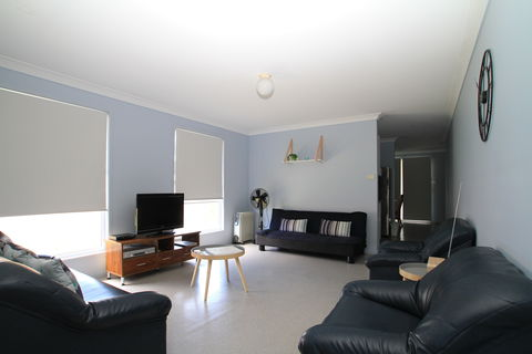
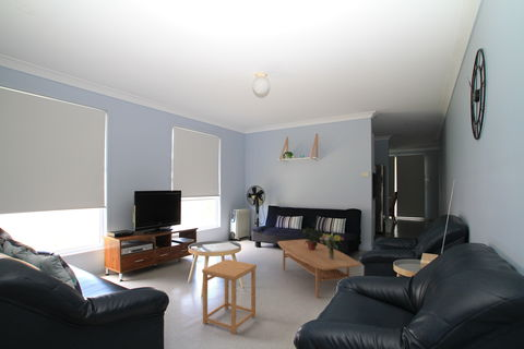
+ bouquet (331, 245)
+ side table (231, 293)
+ potted plant (311, 236)
+ coffee table (312, 265)
